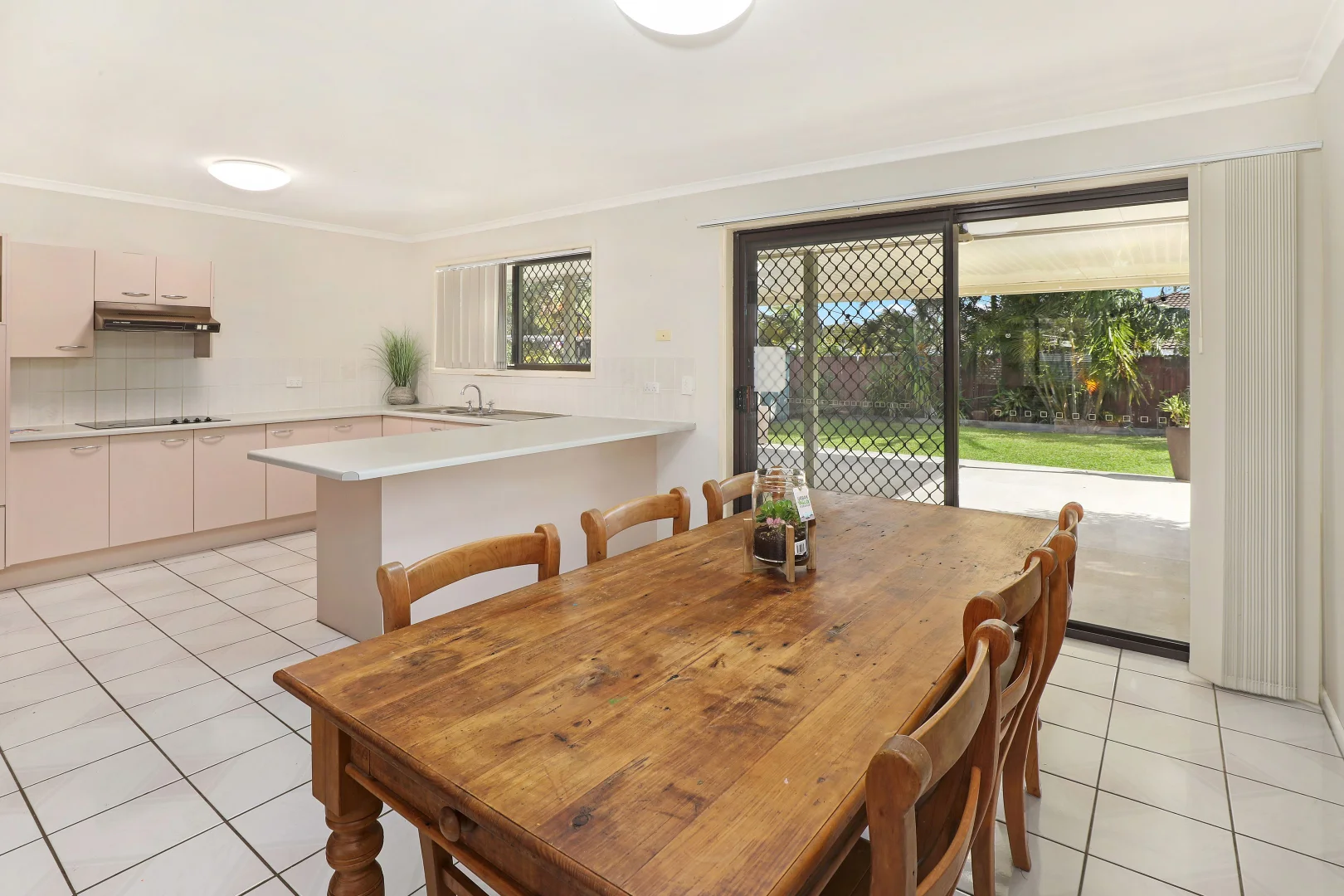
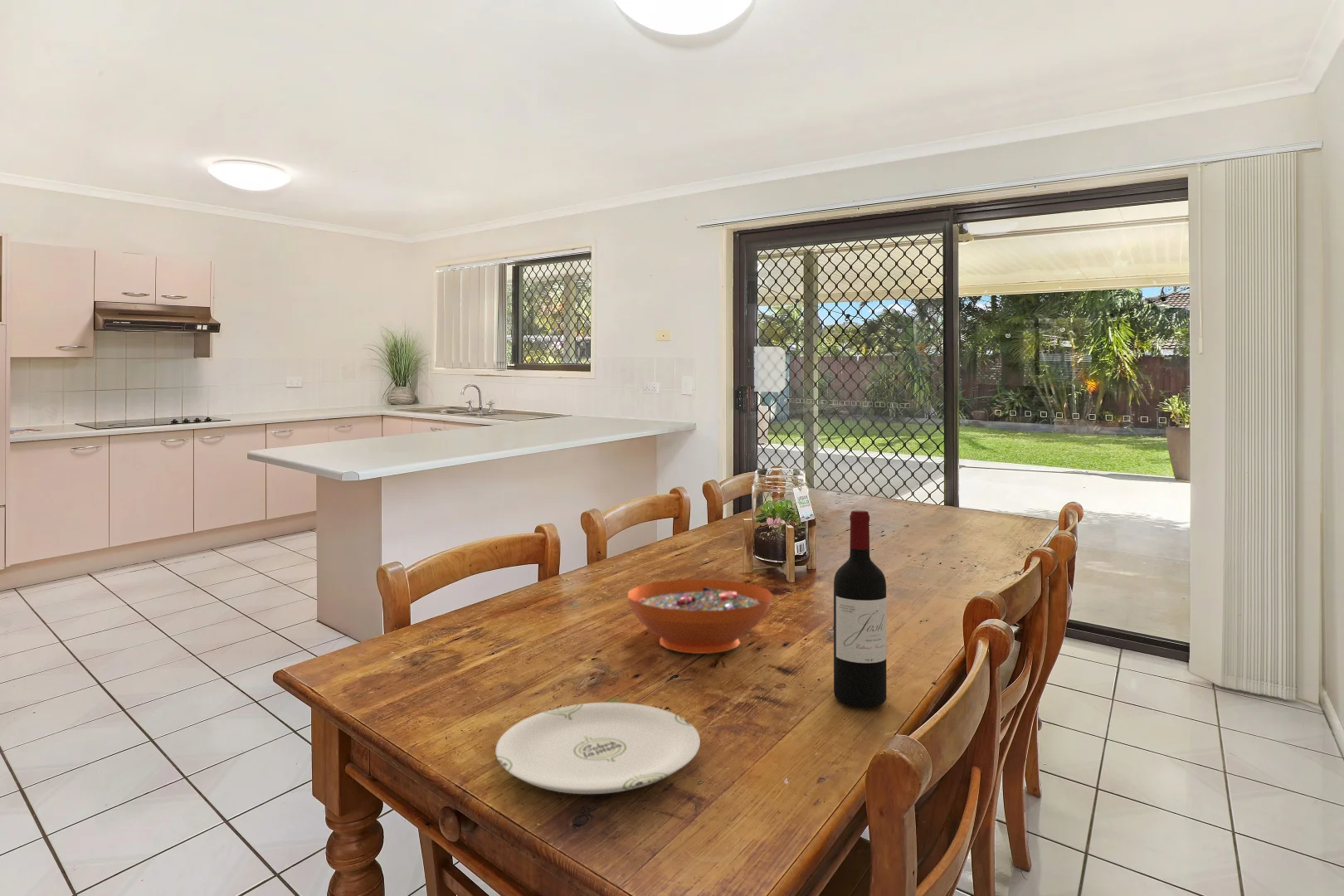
+ wine bottle (859, 605)
+ plate (599, 747)
+ decorative bowl (699, 616)
